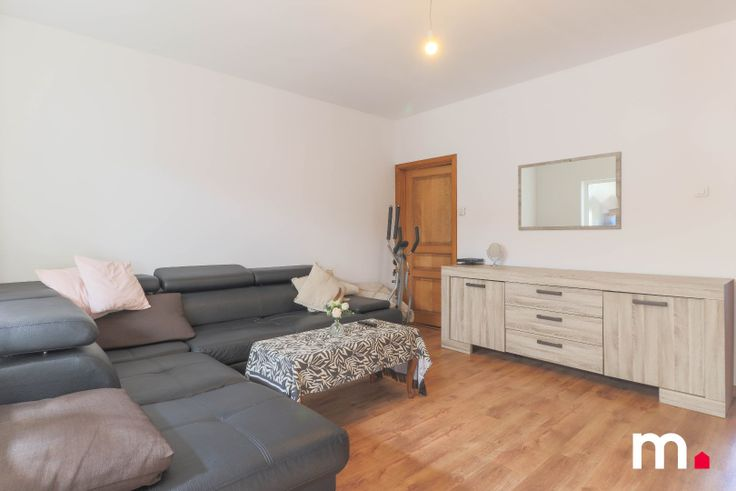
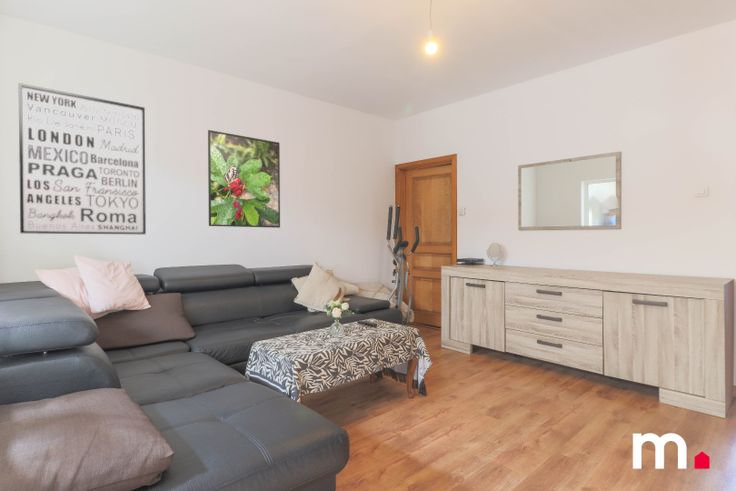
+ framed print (246, 181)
+ wall art (87, 165)
